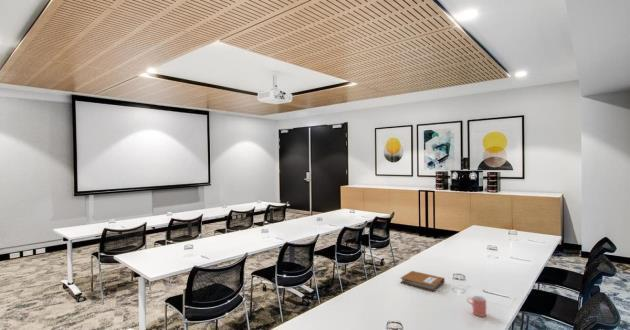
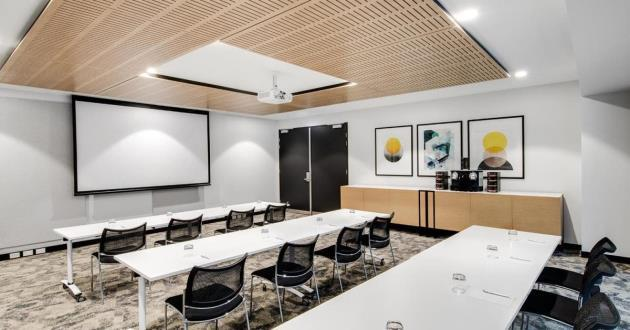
- cup (476, 305)
- notebook (423, 280)
